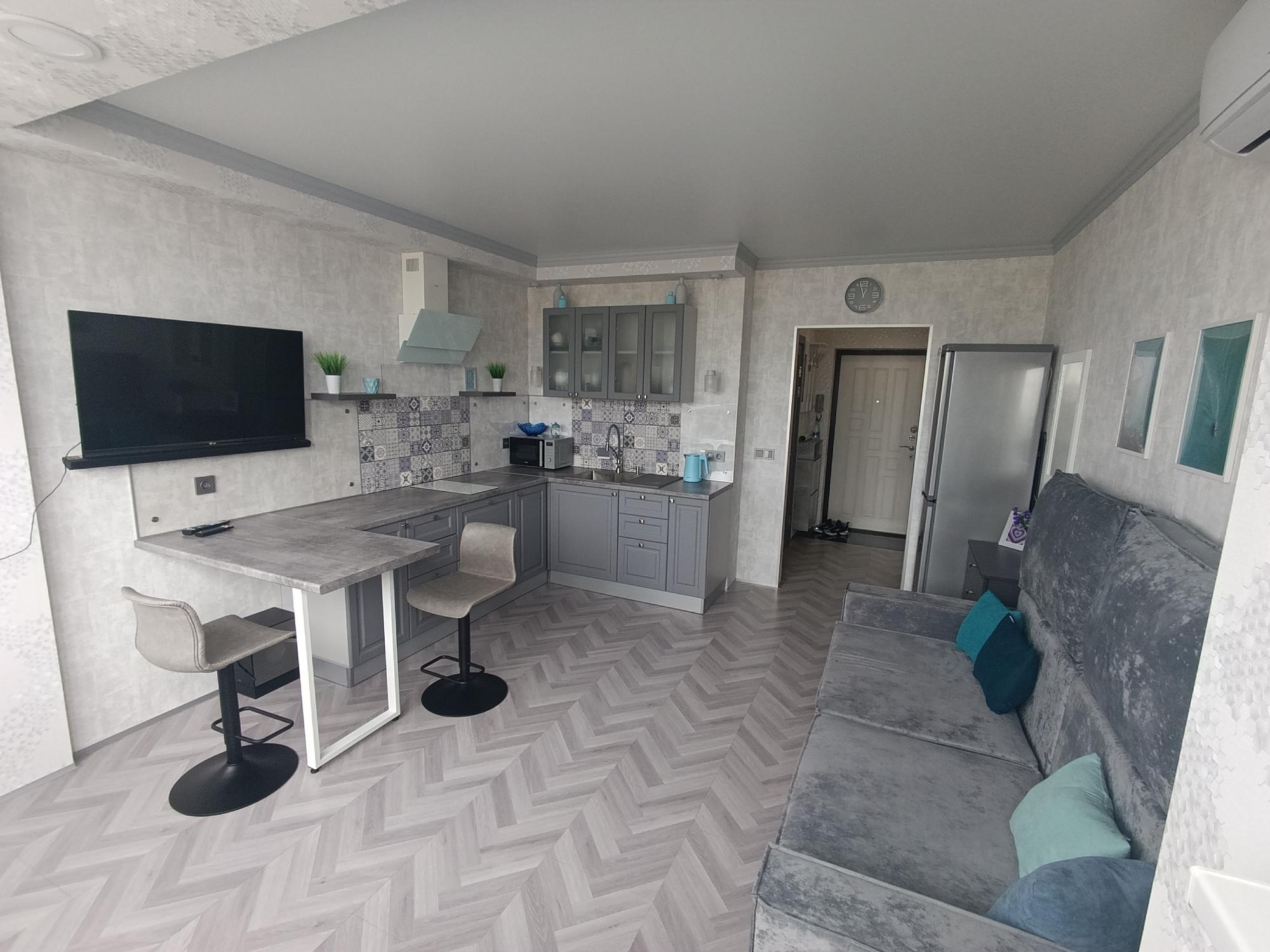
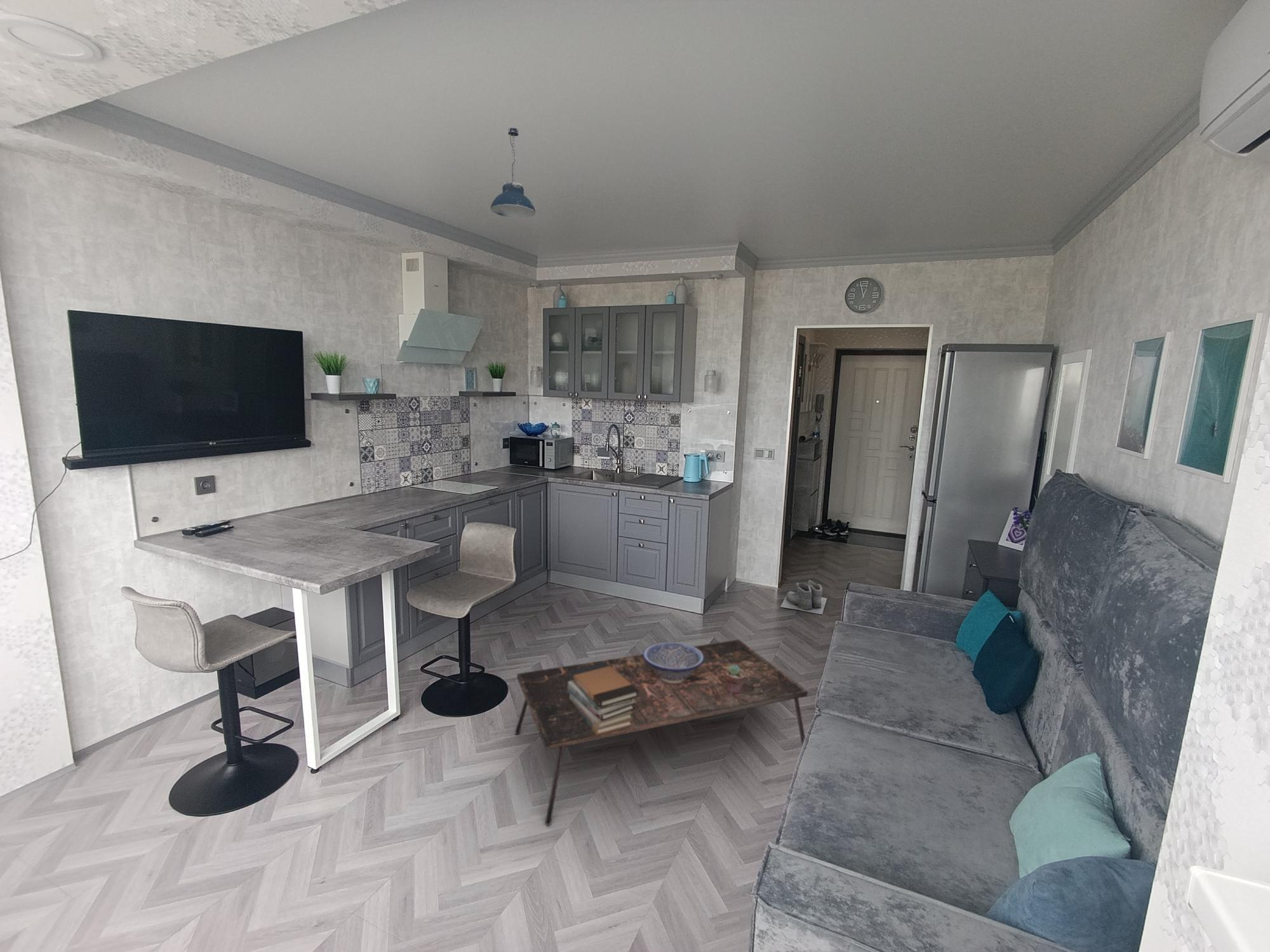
+ pendant light (513, 171)
+ potted succulent (735, 678)
+ coffee table (660, 713)
+ boots (805, 592)
+ book stack (601, 696)
+ decorative bowl (672, 665)
